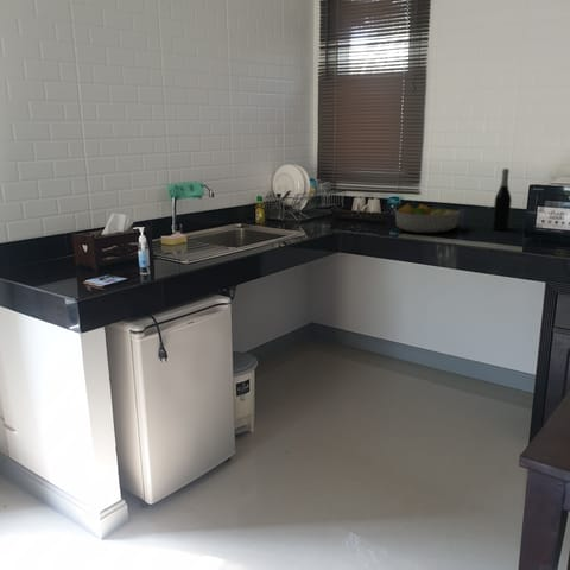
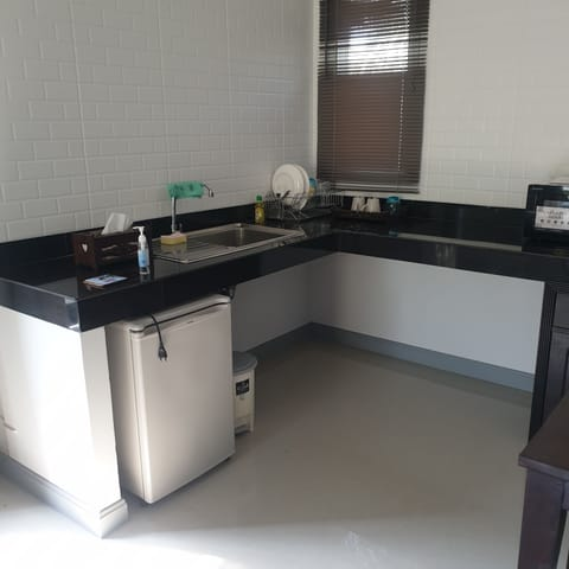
- fruit bowl (428, 216)
- wine bottle (502, 198)
